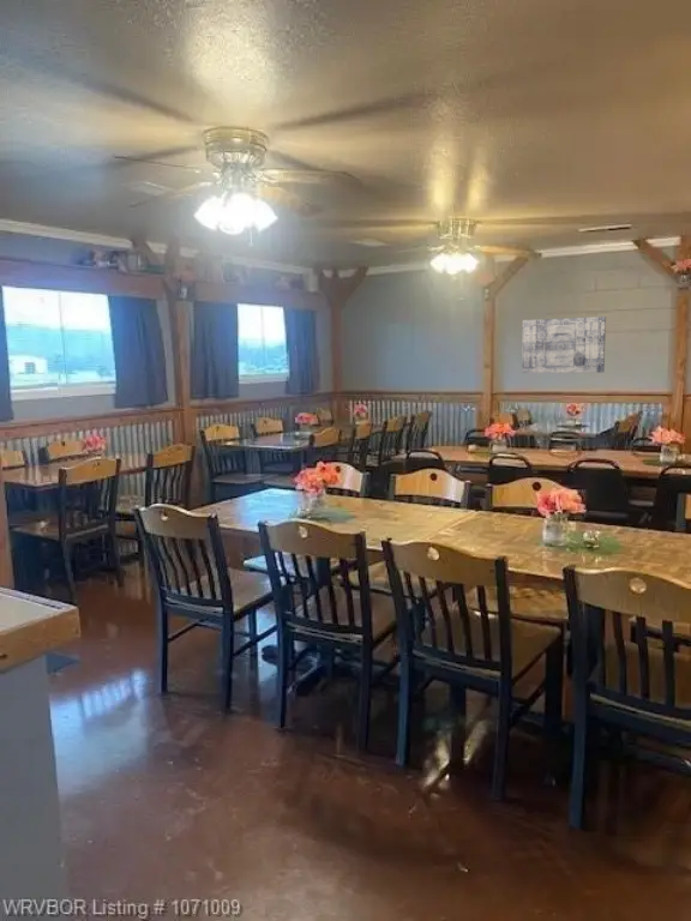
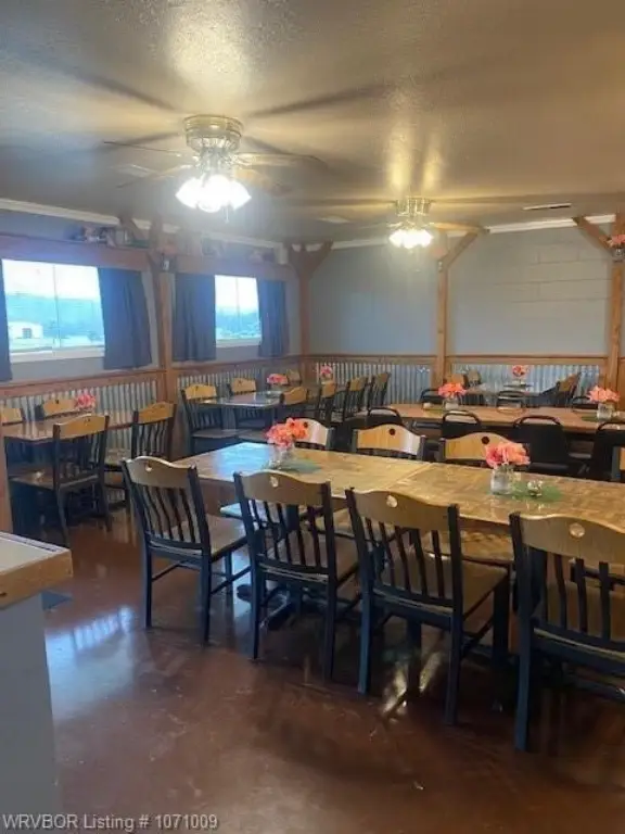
- wall art (561, 345)
